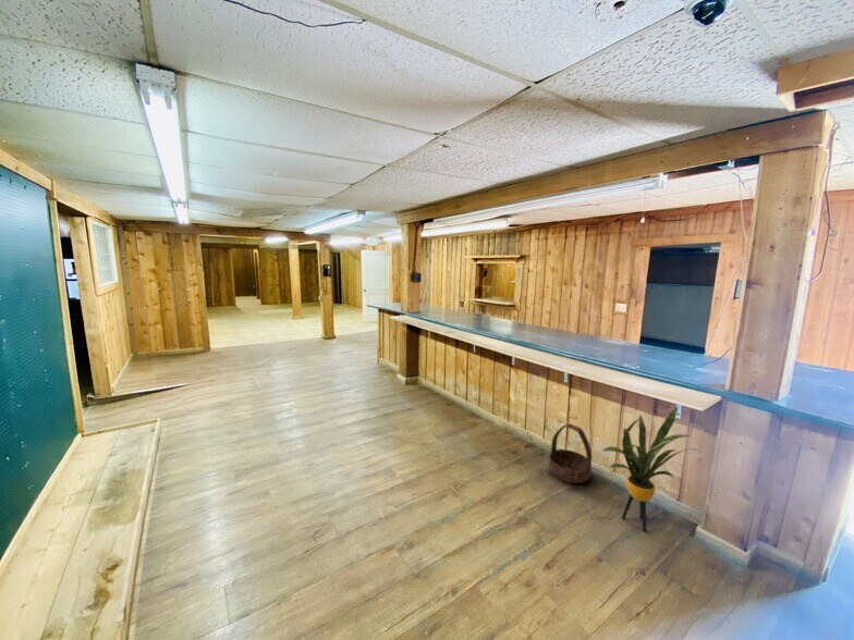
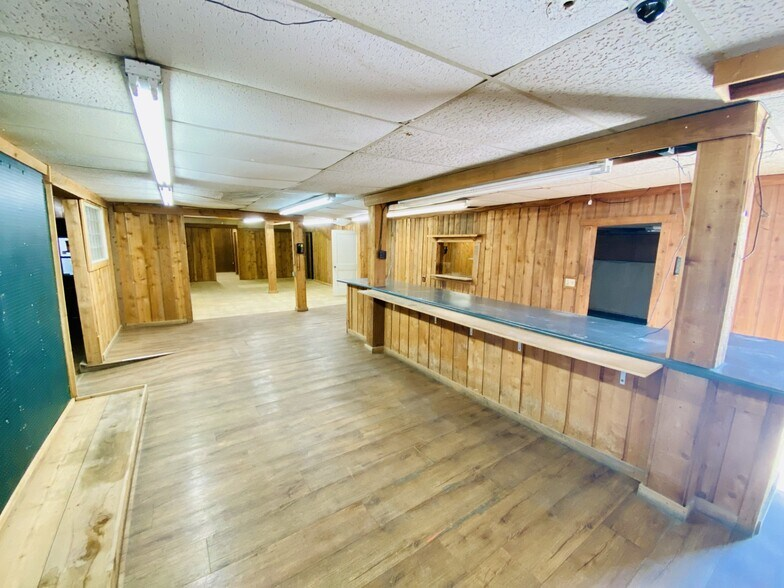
- basket (571, 451)
- house plant (650, 471)
